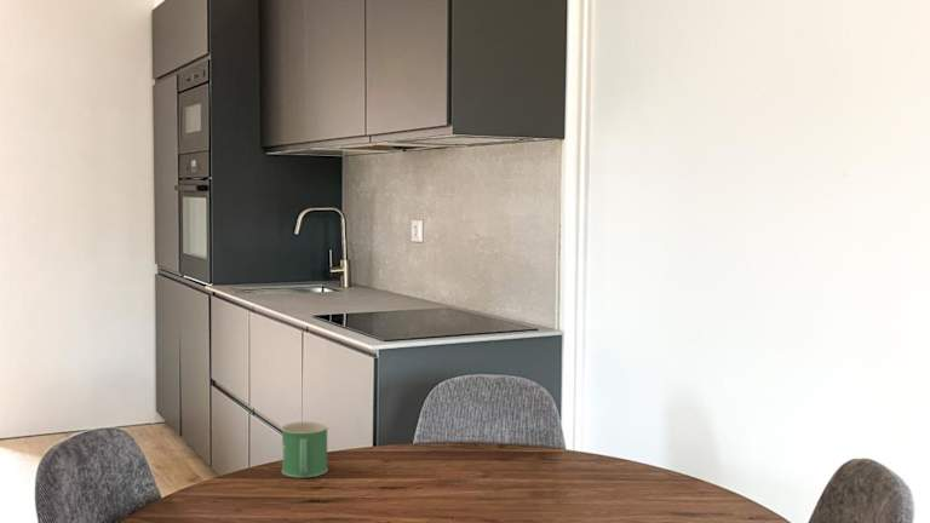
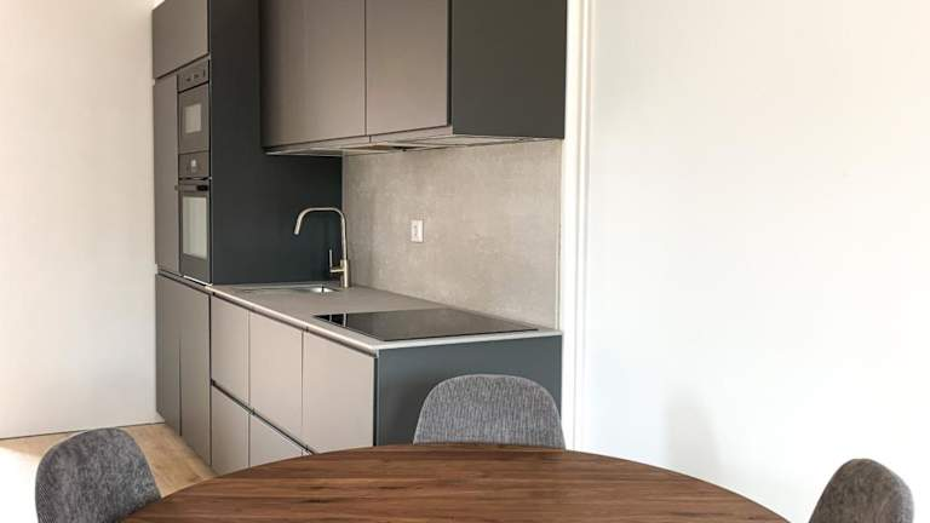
- mug (304, 450)
